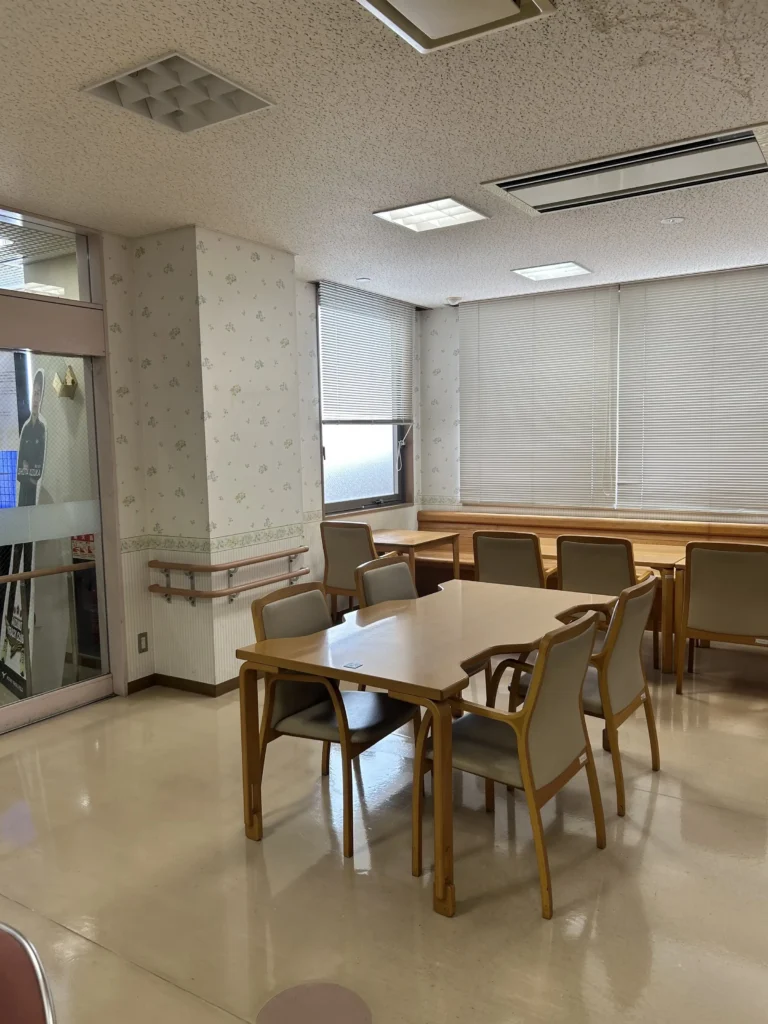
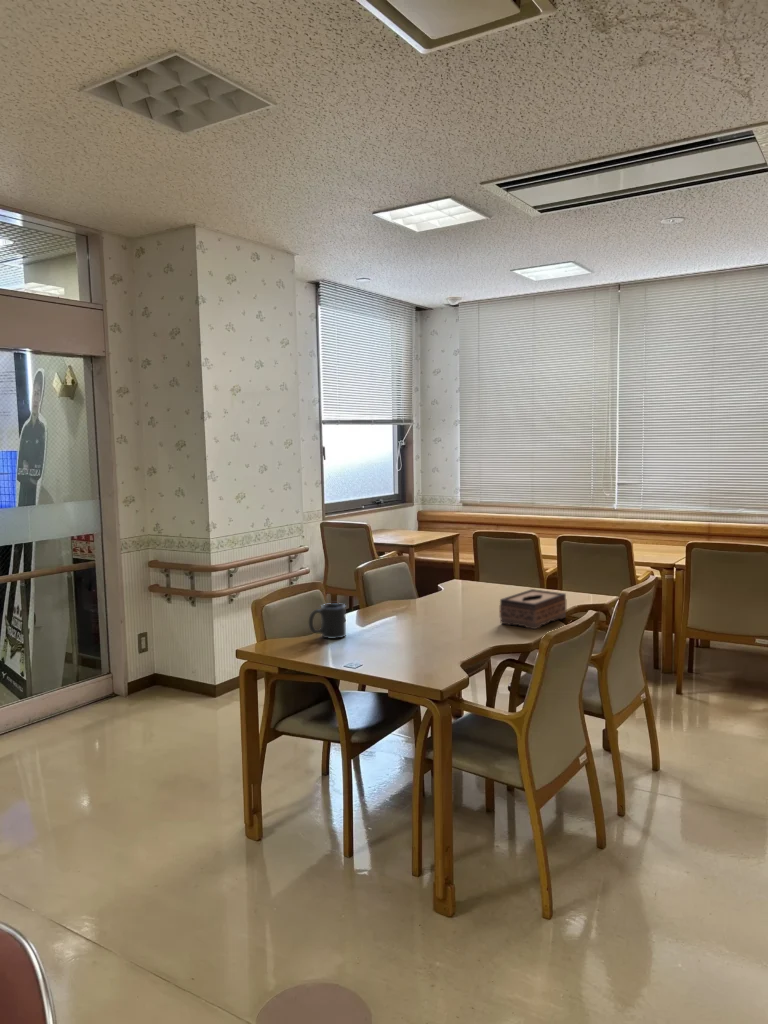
+ mug (329, 621)
+ tissue box (533, 608)
